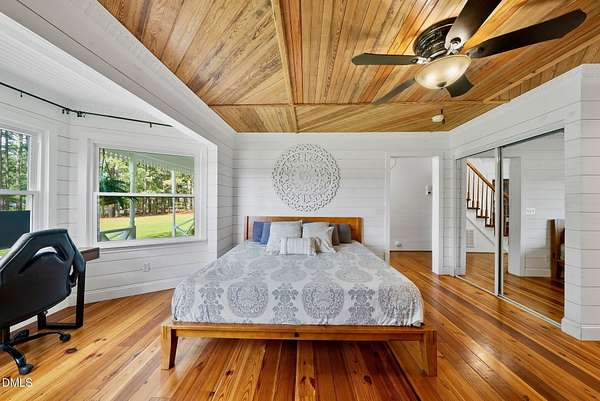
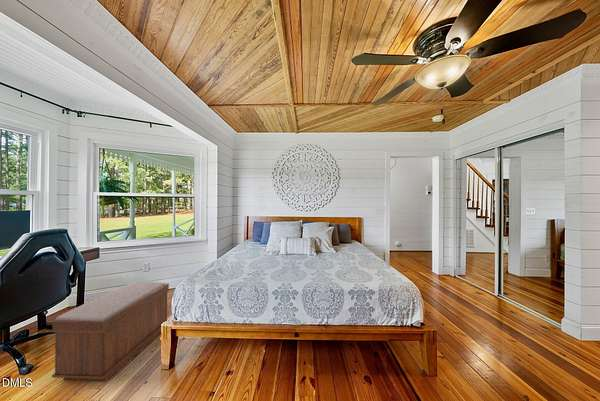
+ bench (120, 323)
